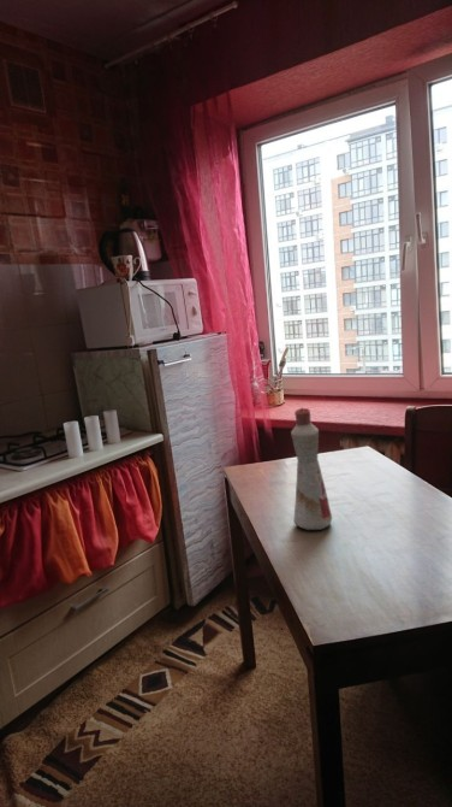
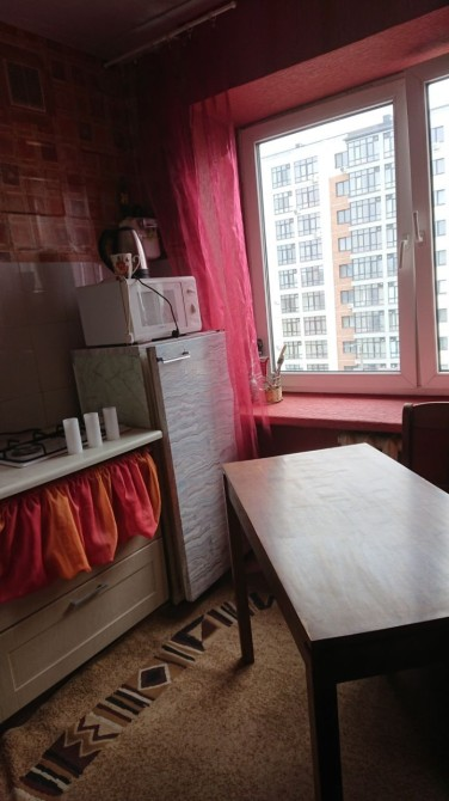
- bottle (308, 466)
